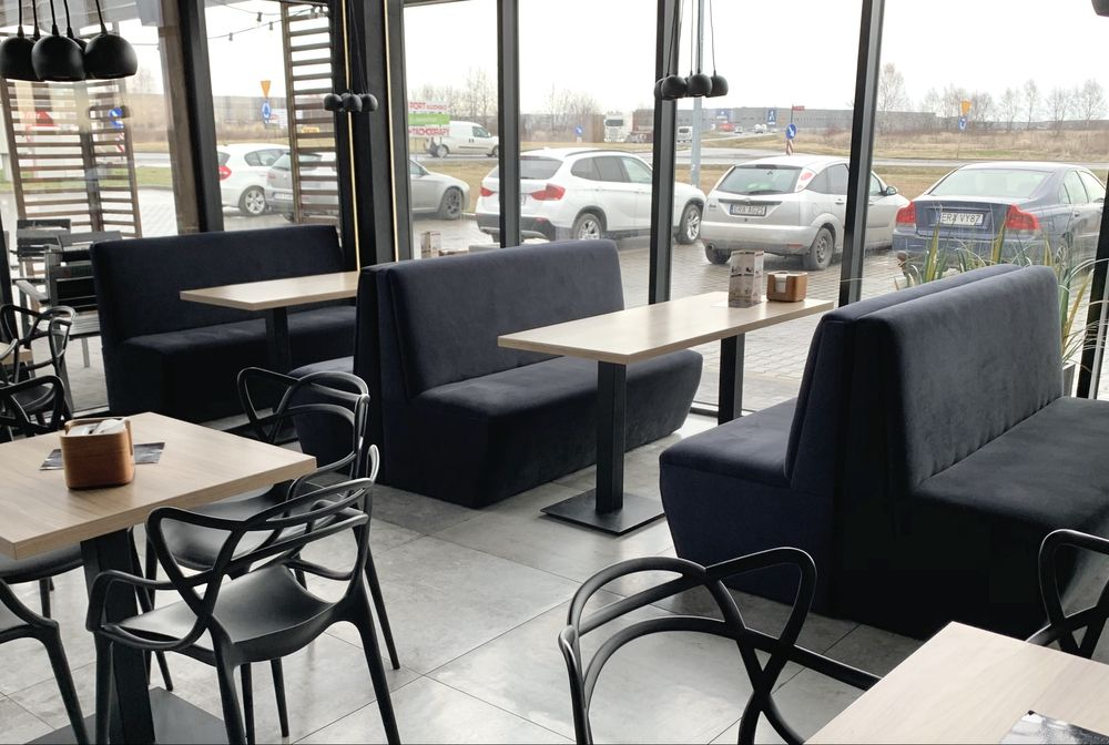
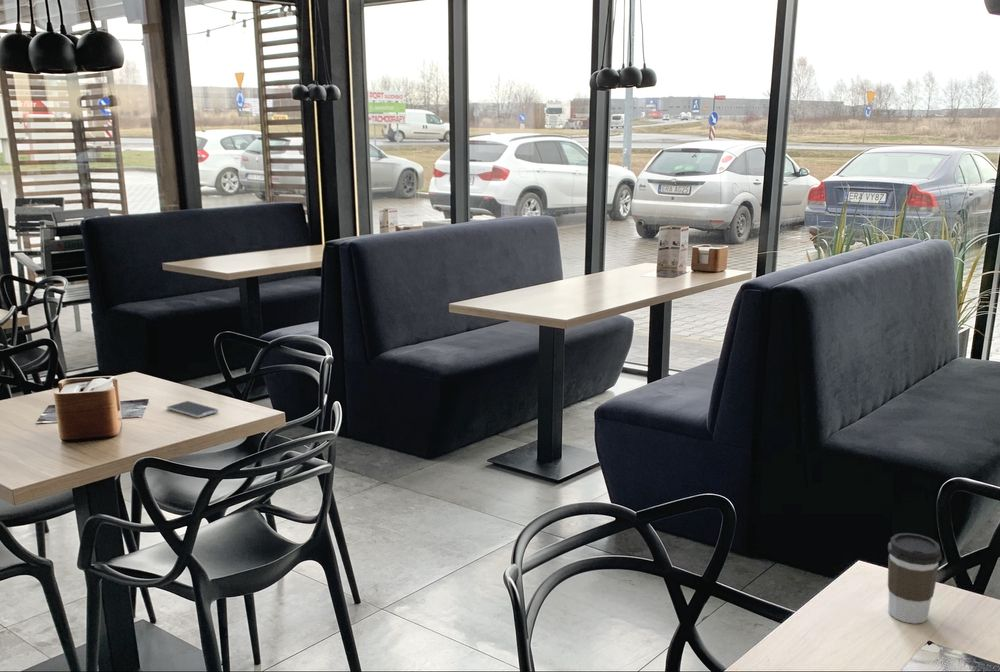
+ coffee cup (911, 578)
+ smartphone (192, 409)
